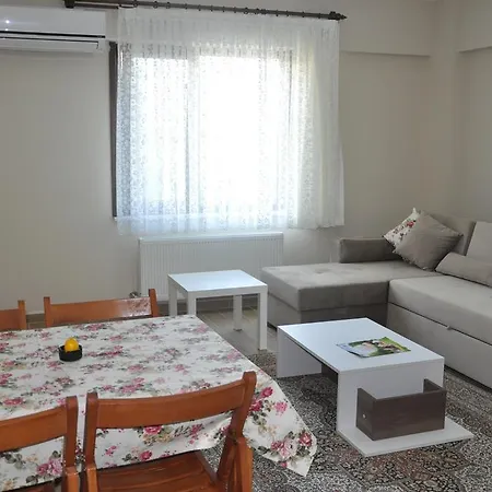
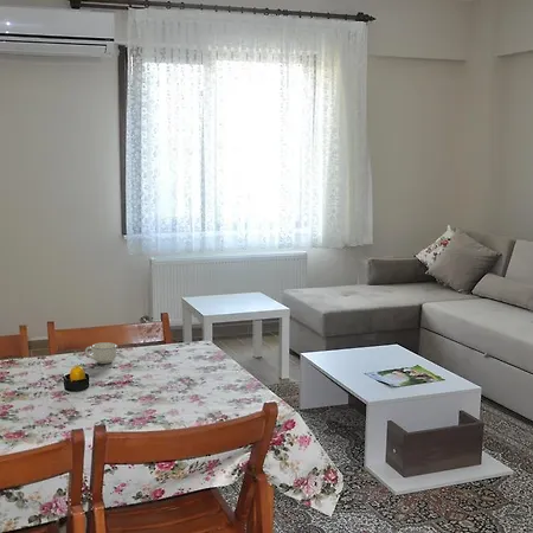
+ cup (101, 353)
